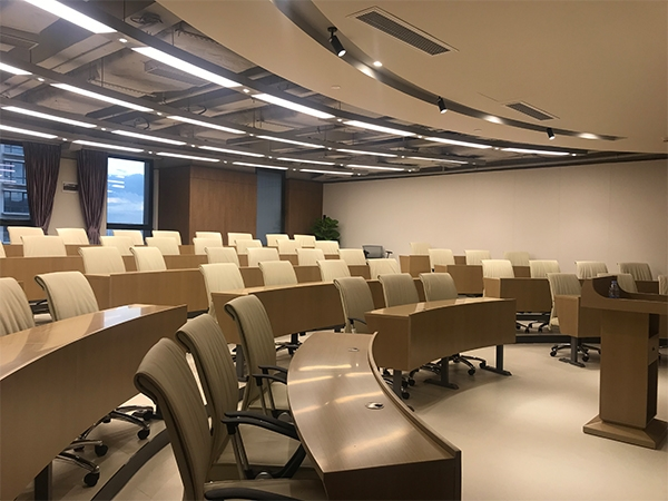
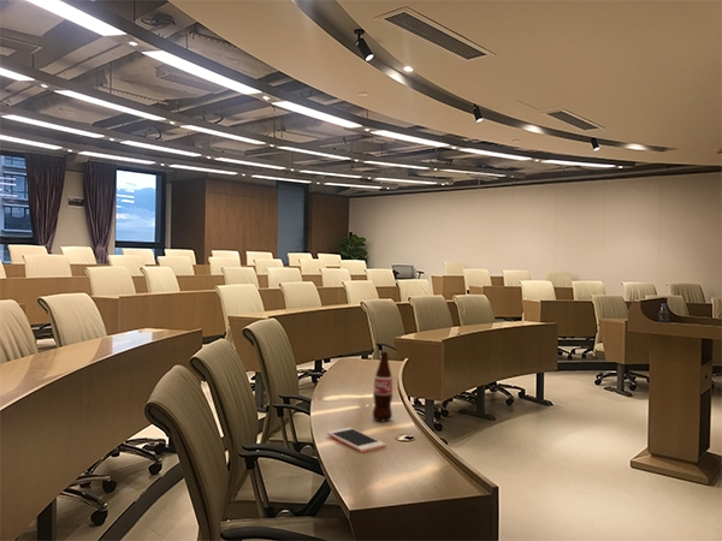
+ bottle (383, 386)
+ cell phone (355, 439)
